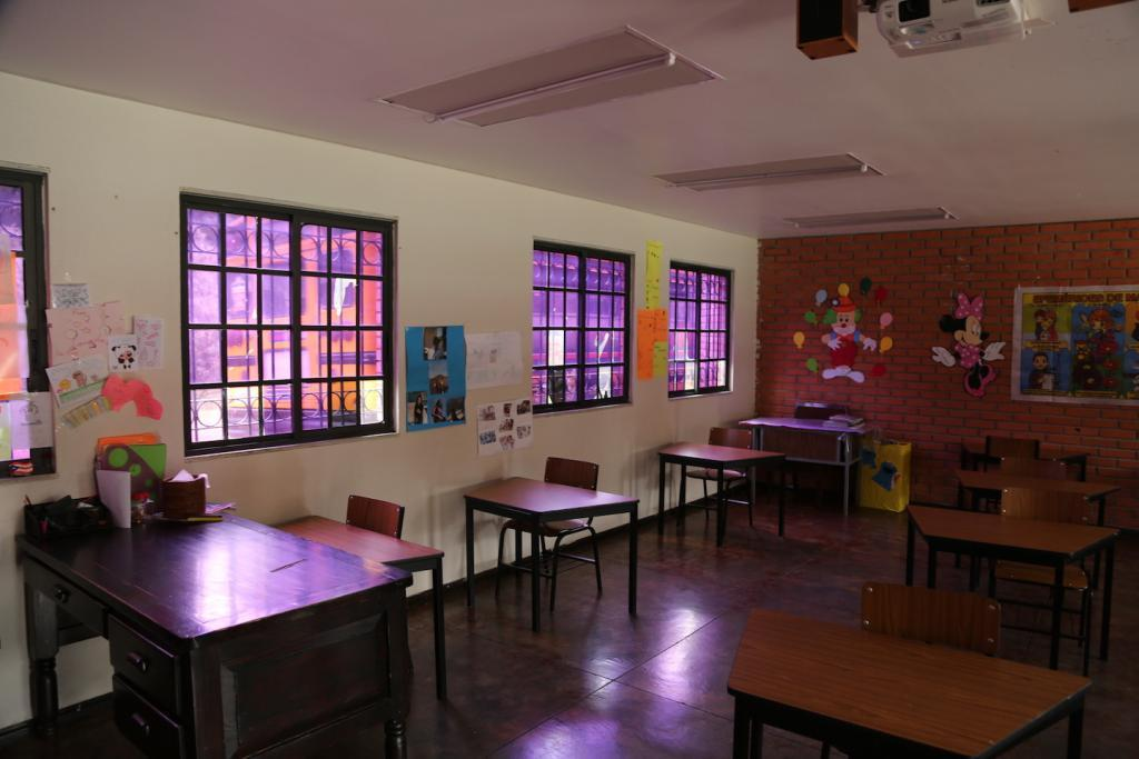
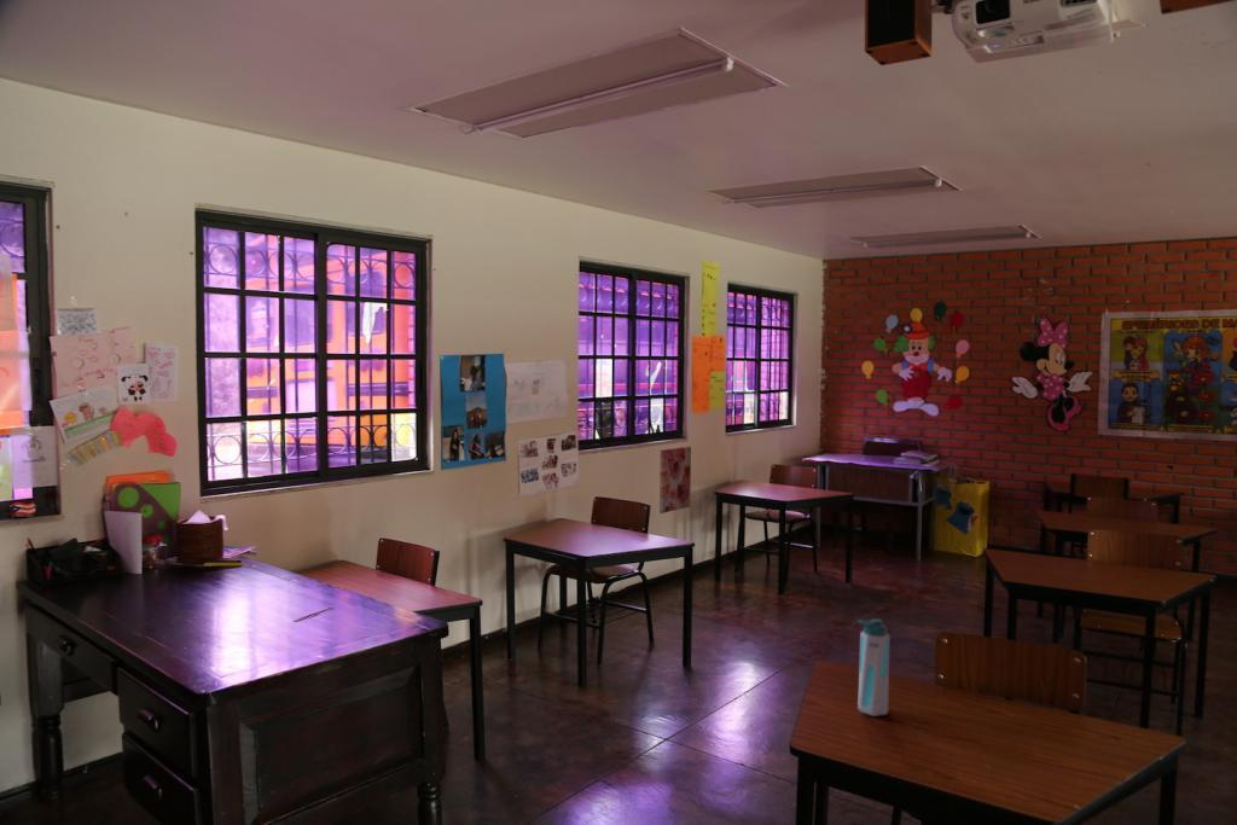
+ water bottle (872, 666)
+ wall art (675, 478)
